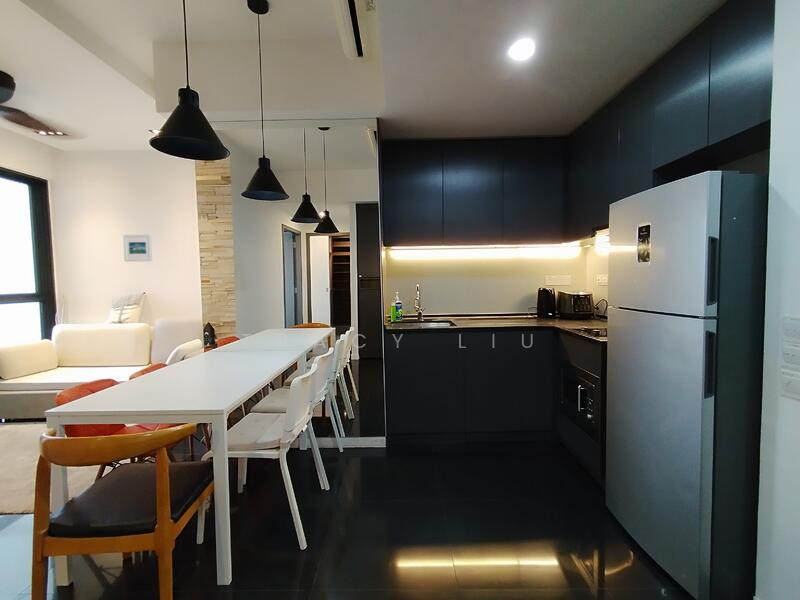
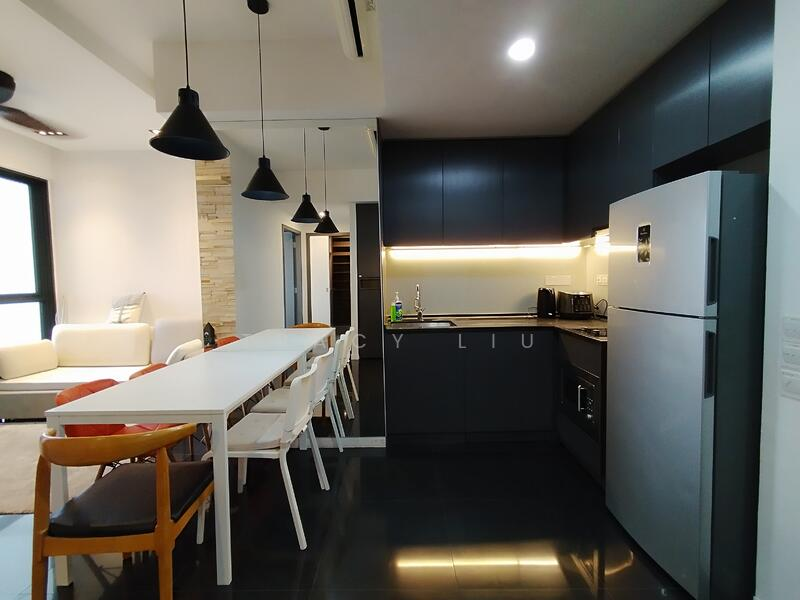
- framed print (137, 248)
